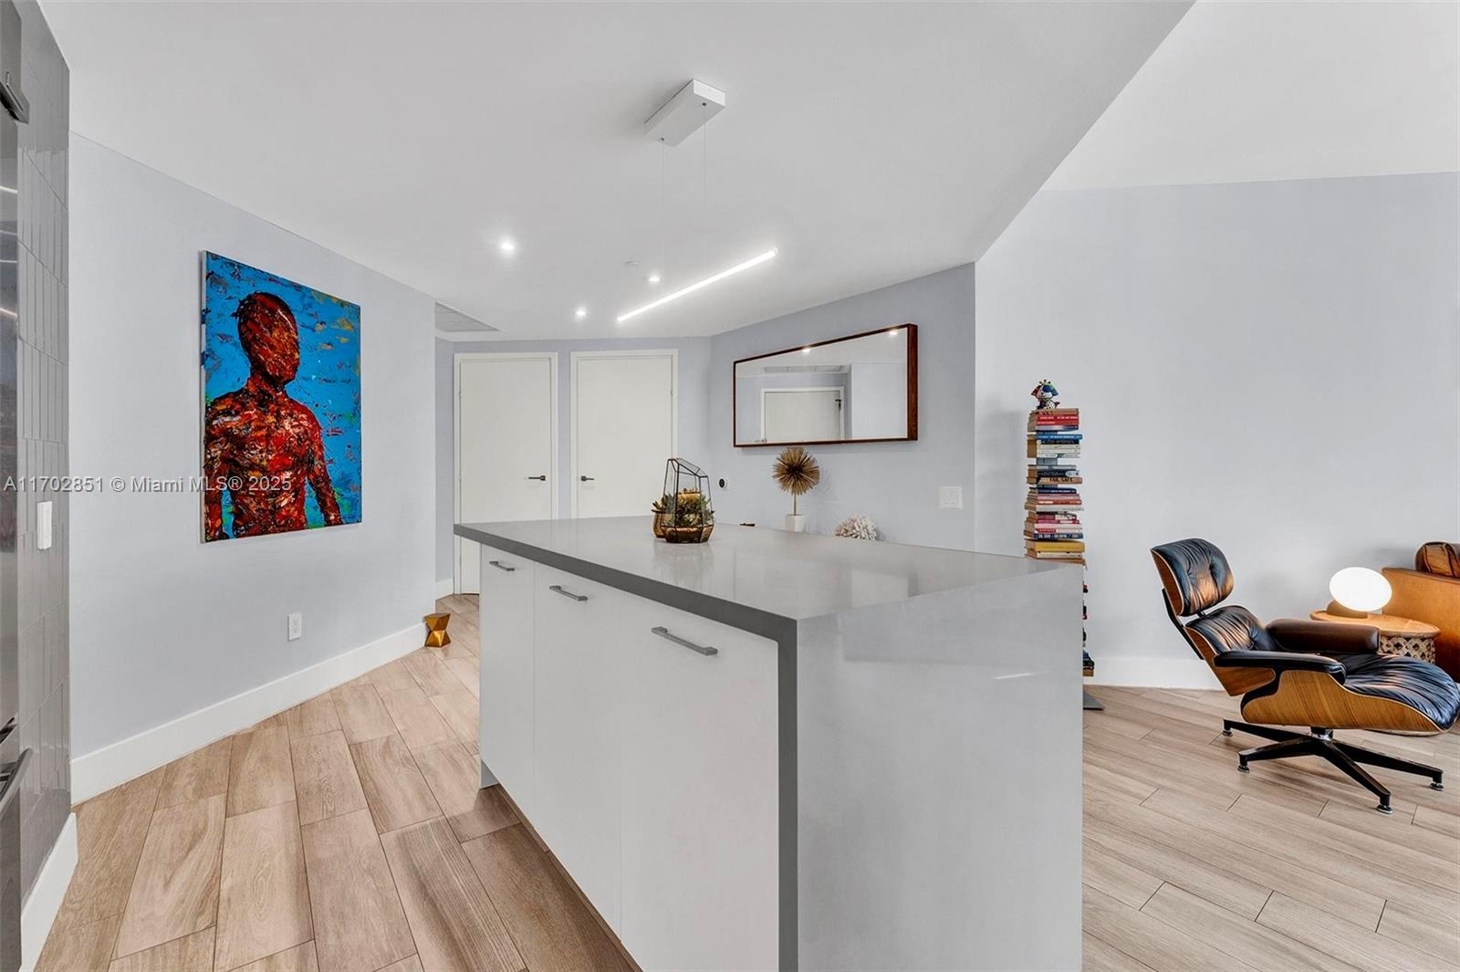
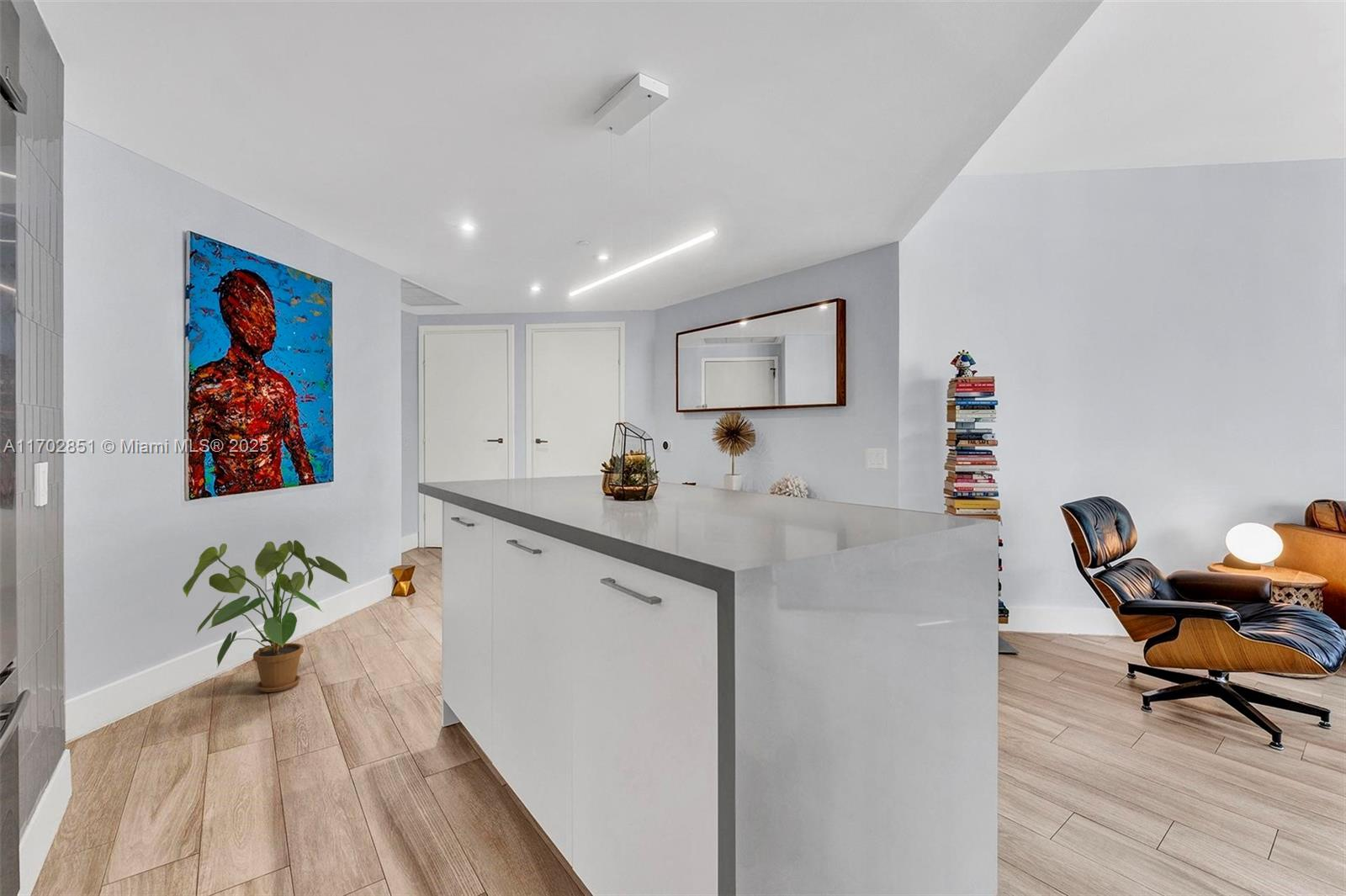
+ house plant (272, 609)
